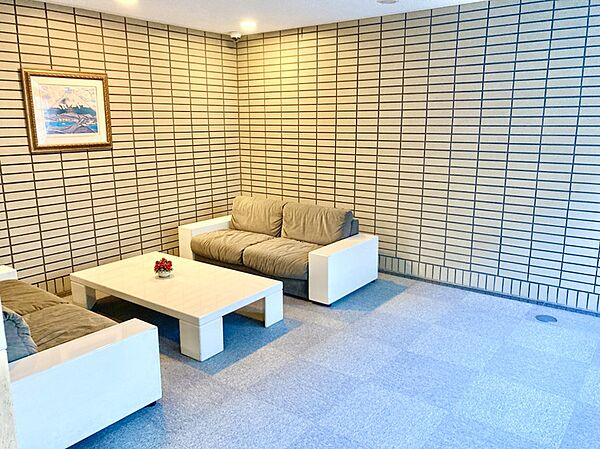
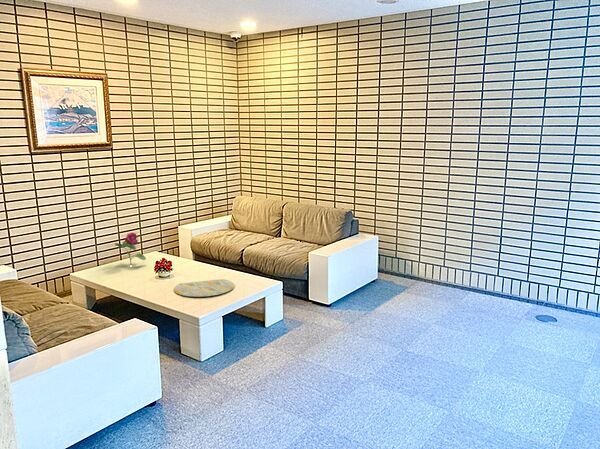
+ flower (130, 248)
+ decorative tray (204, 286)
